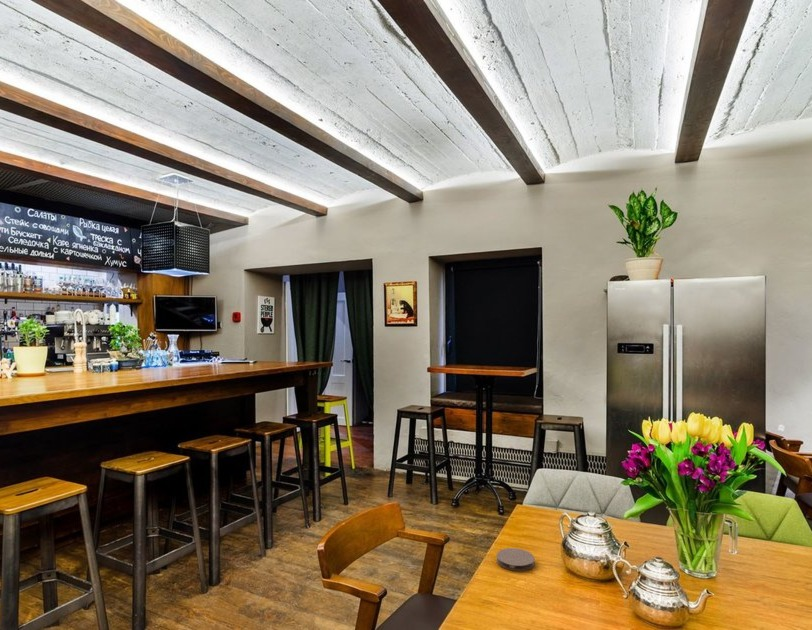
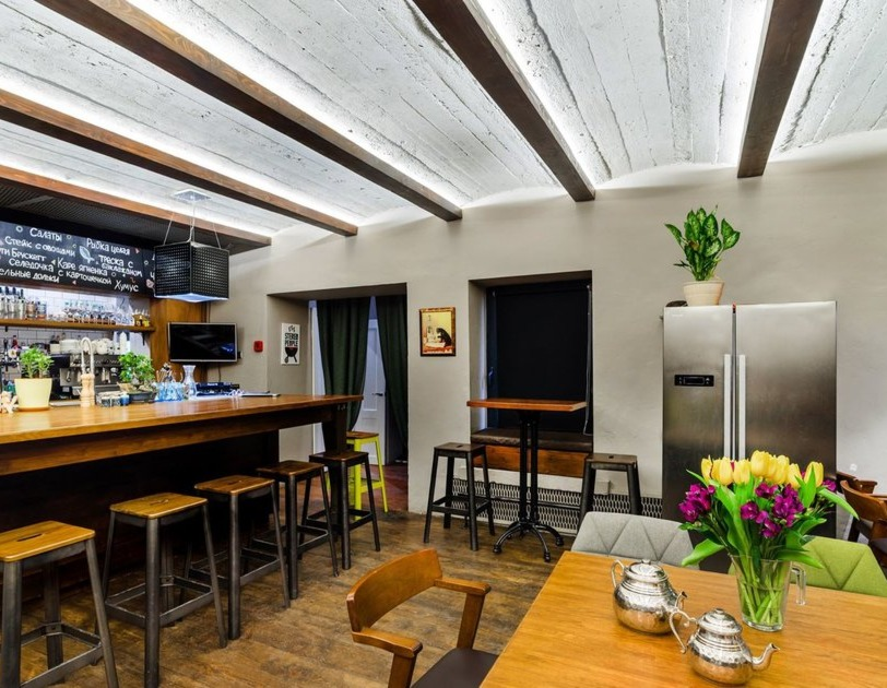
- coaster (515, 559)
